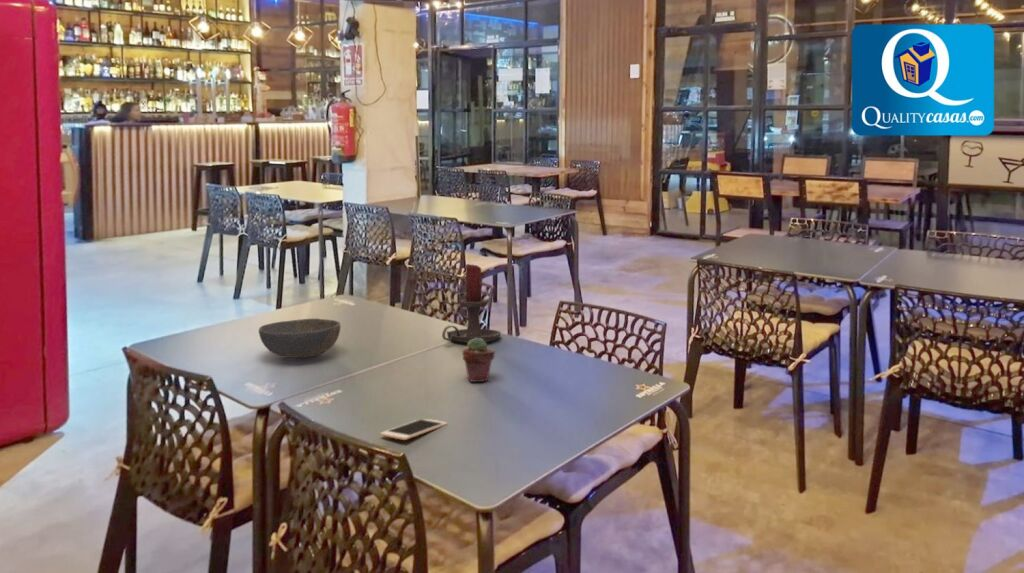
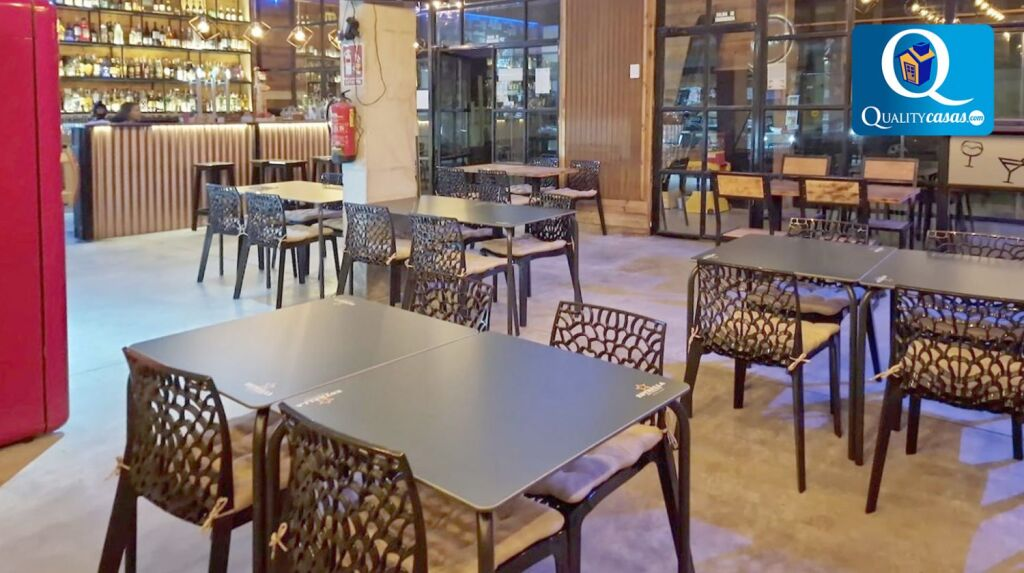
- cell phone (414, 428)
- bowl (300, 340)
- potted succulent (478, 358)
- candle holder (468, 302)
